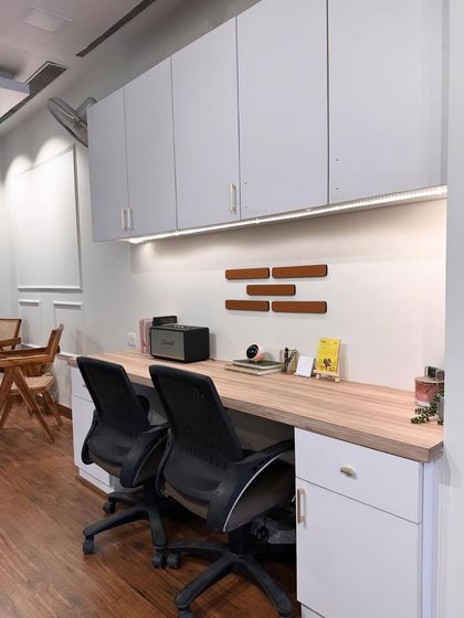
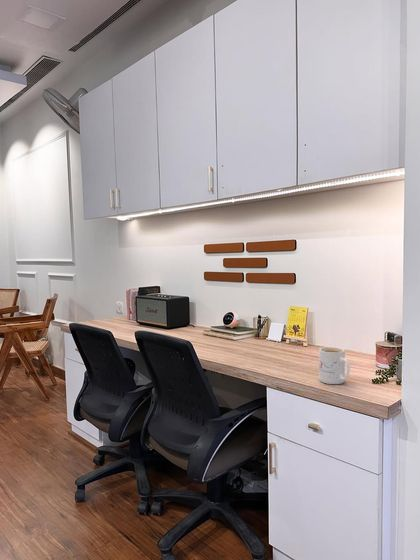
+ mug (335, 366)
